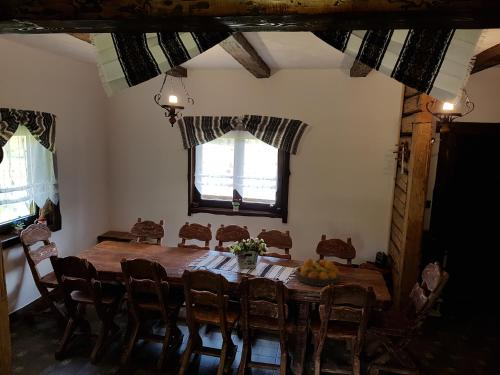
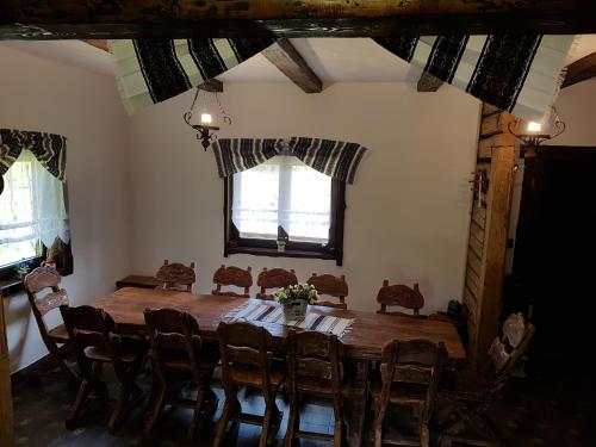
- fruit bowl (317, 269)
